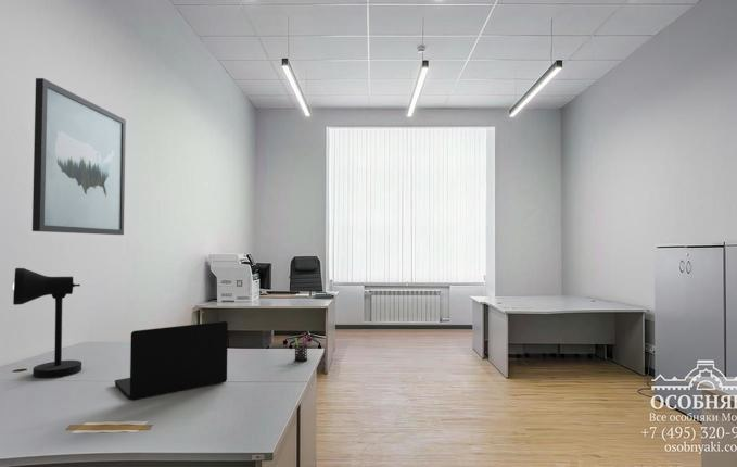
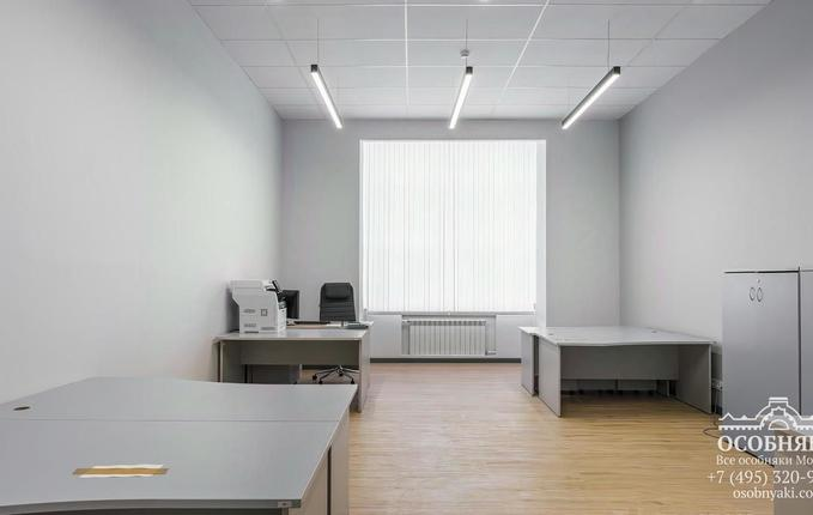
- desk lamp (55, 320)
- laptop (170, 352)
- wall art (86, 167)
- pen holder (300, 346)
